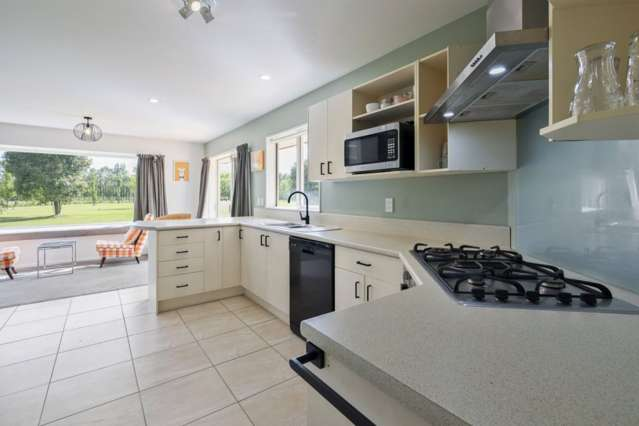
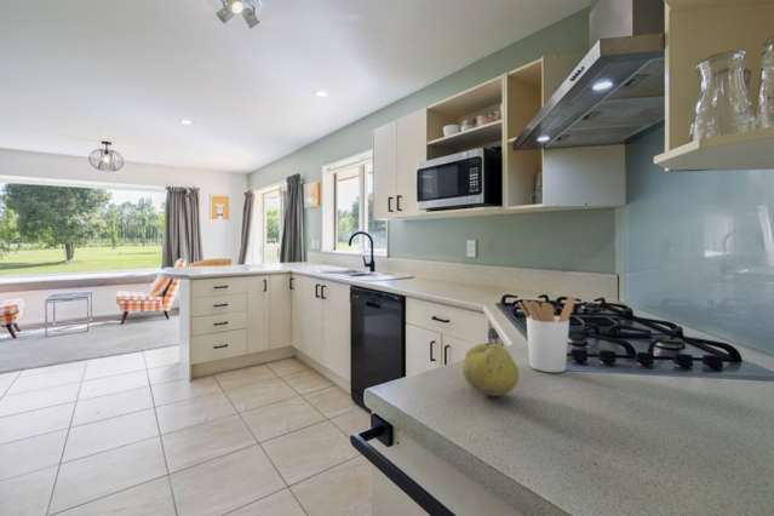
+ utensil holder (544, 332)
+ fruit (489, 369)
